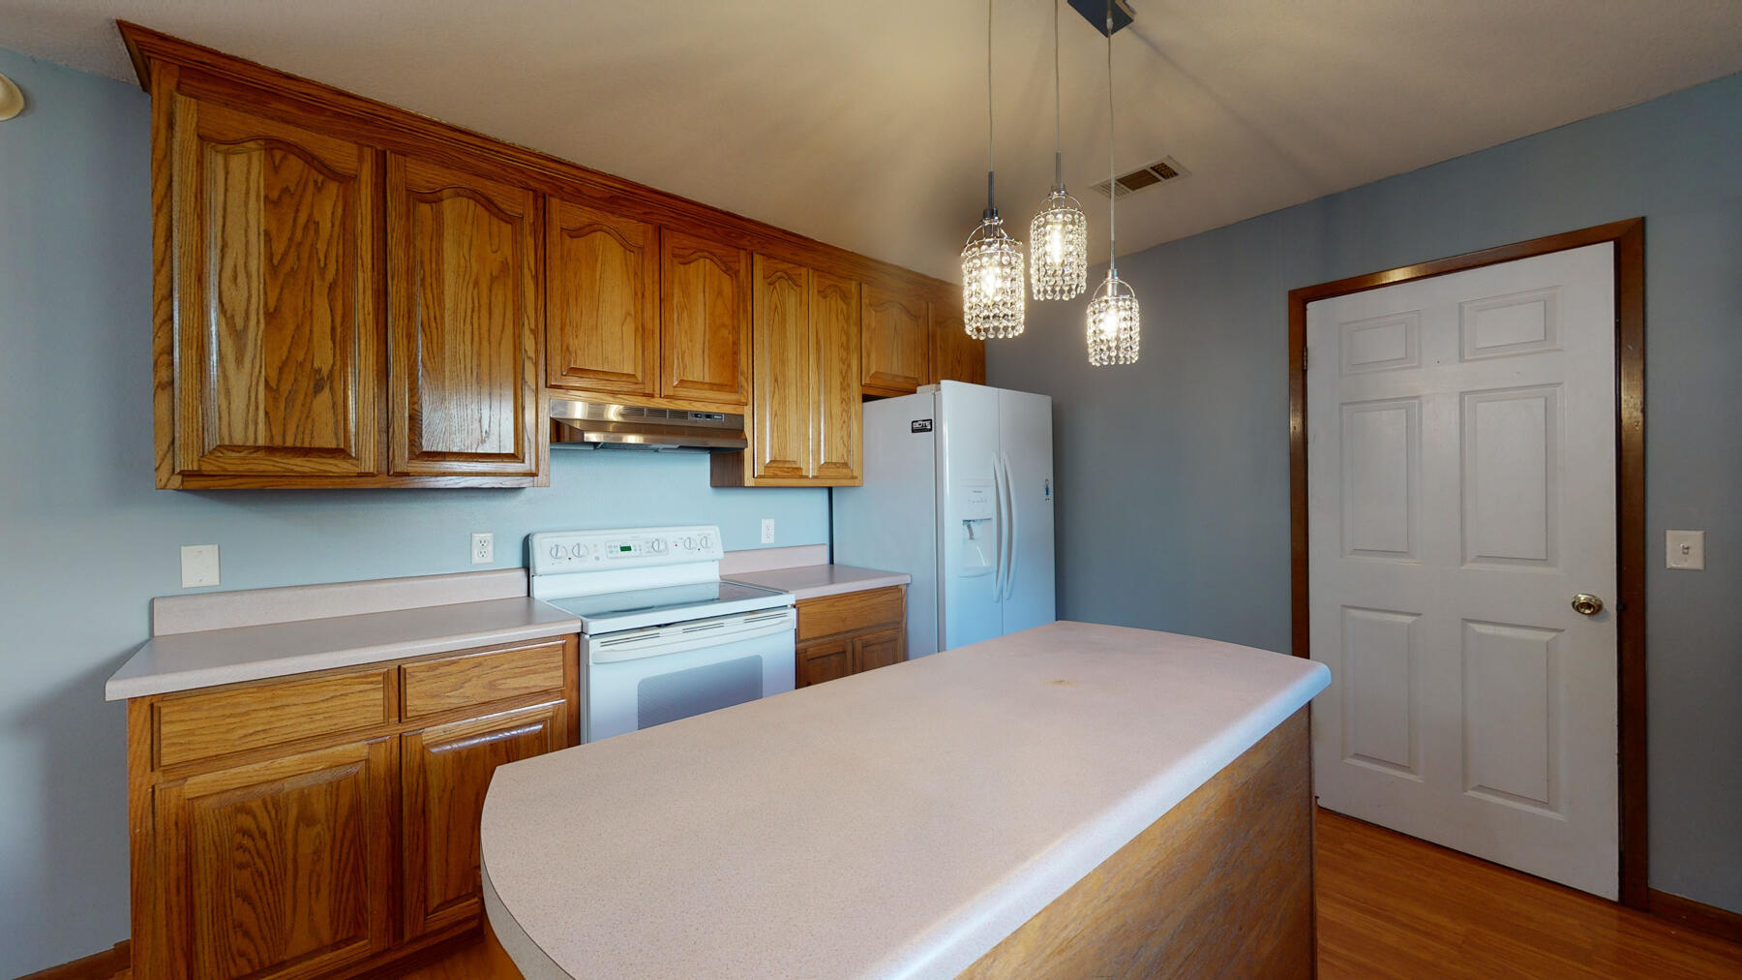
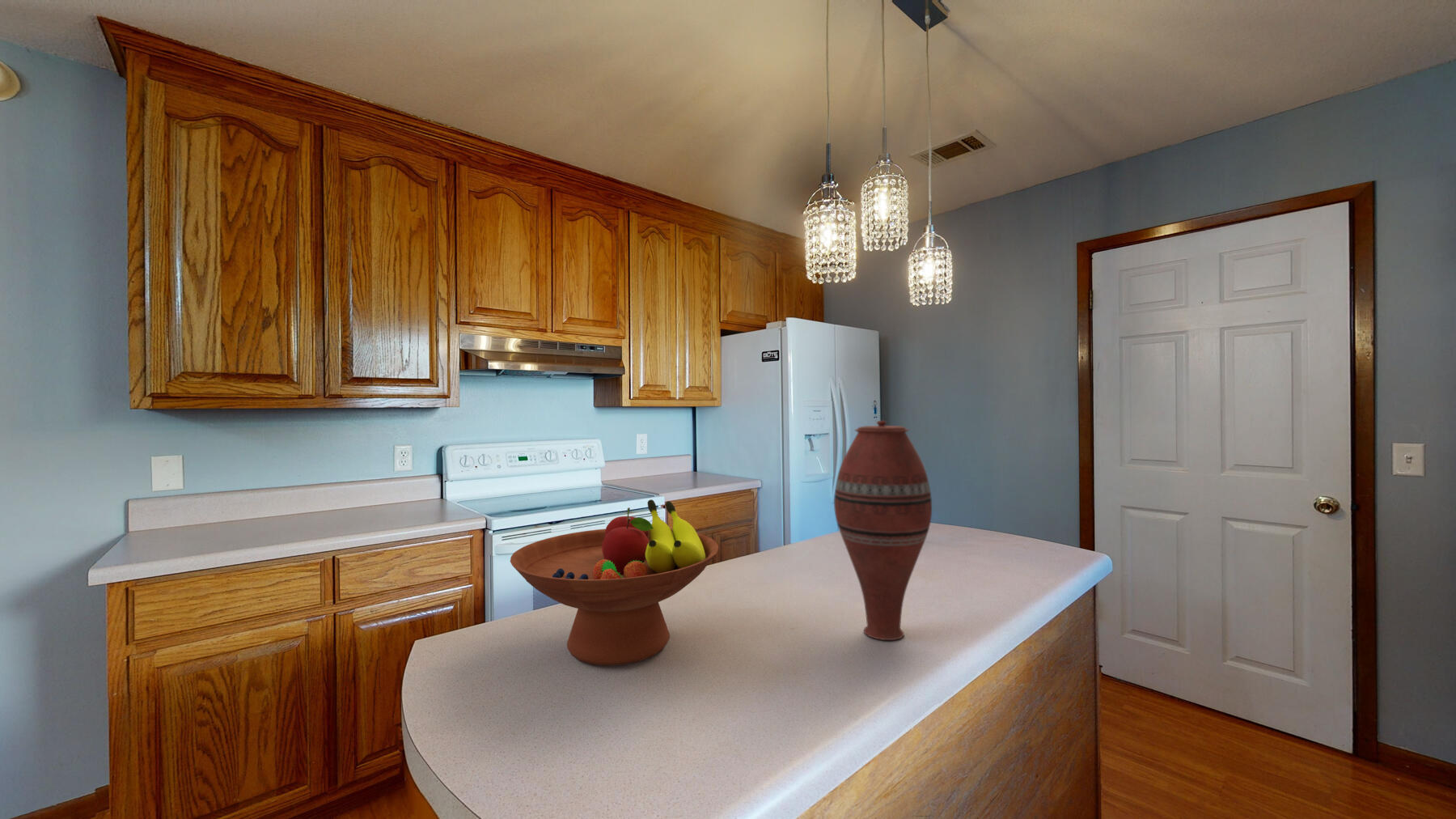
+ vase (882, 526)
+ fruit bowl (618, 578)
